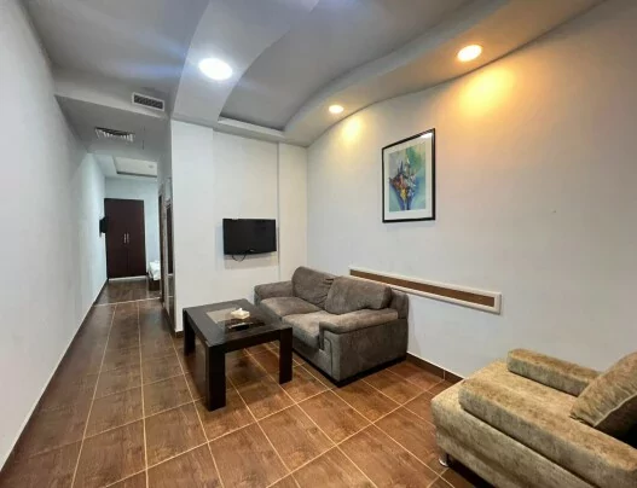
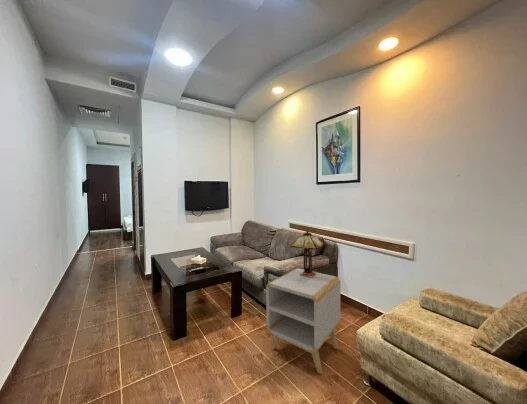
+ side table (304, 314)
+ table lamp (306, 252)
